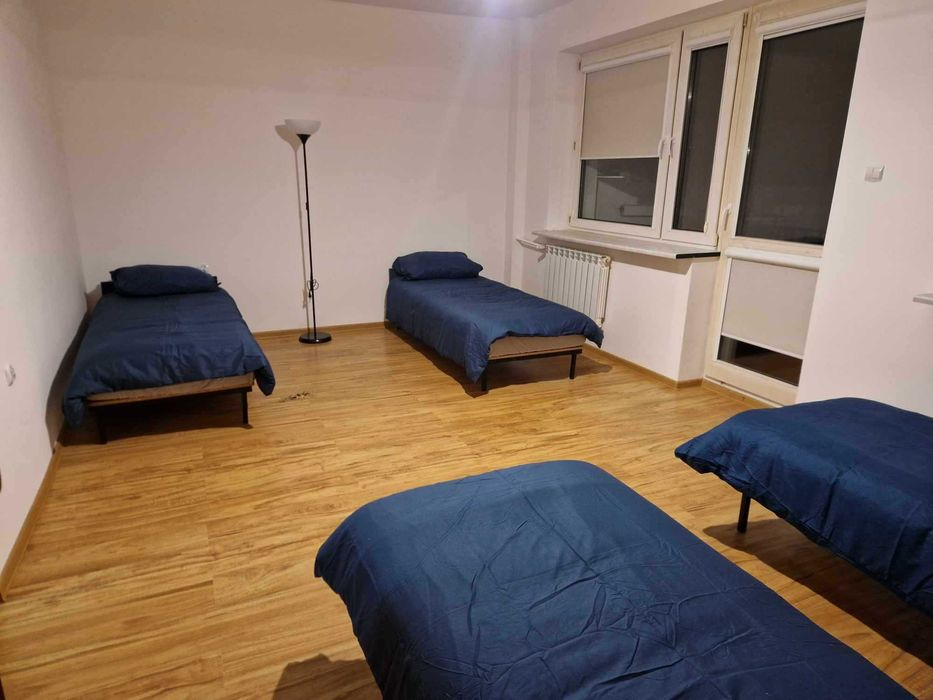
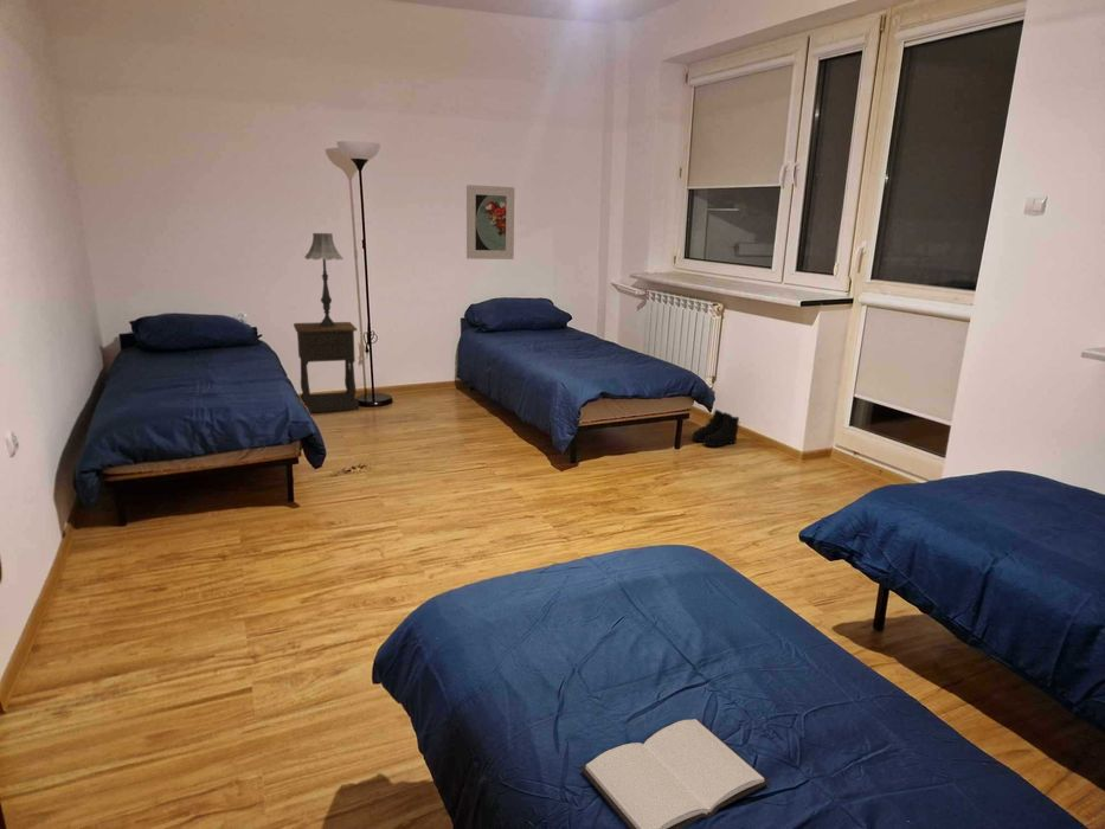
+ book (674, 772)
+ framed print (490, 223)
+ table lamp (325, 279)
+ nightstand (327, 360)
+ boots (715, 426)
